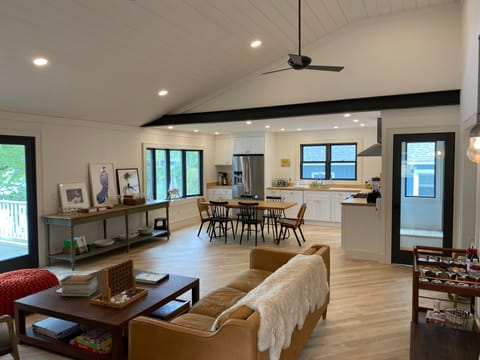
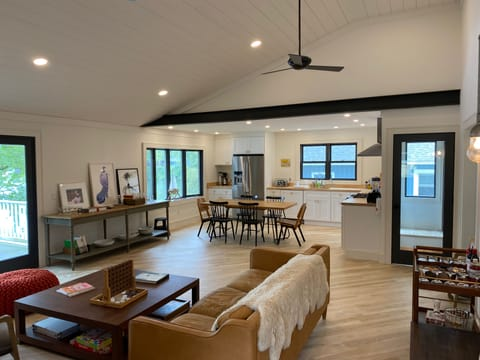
- book stack (79, 285)
